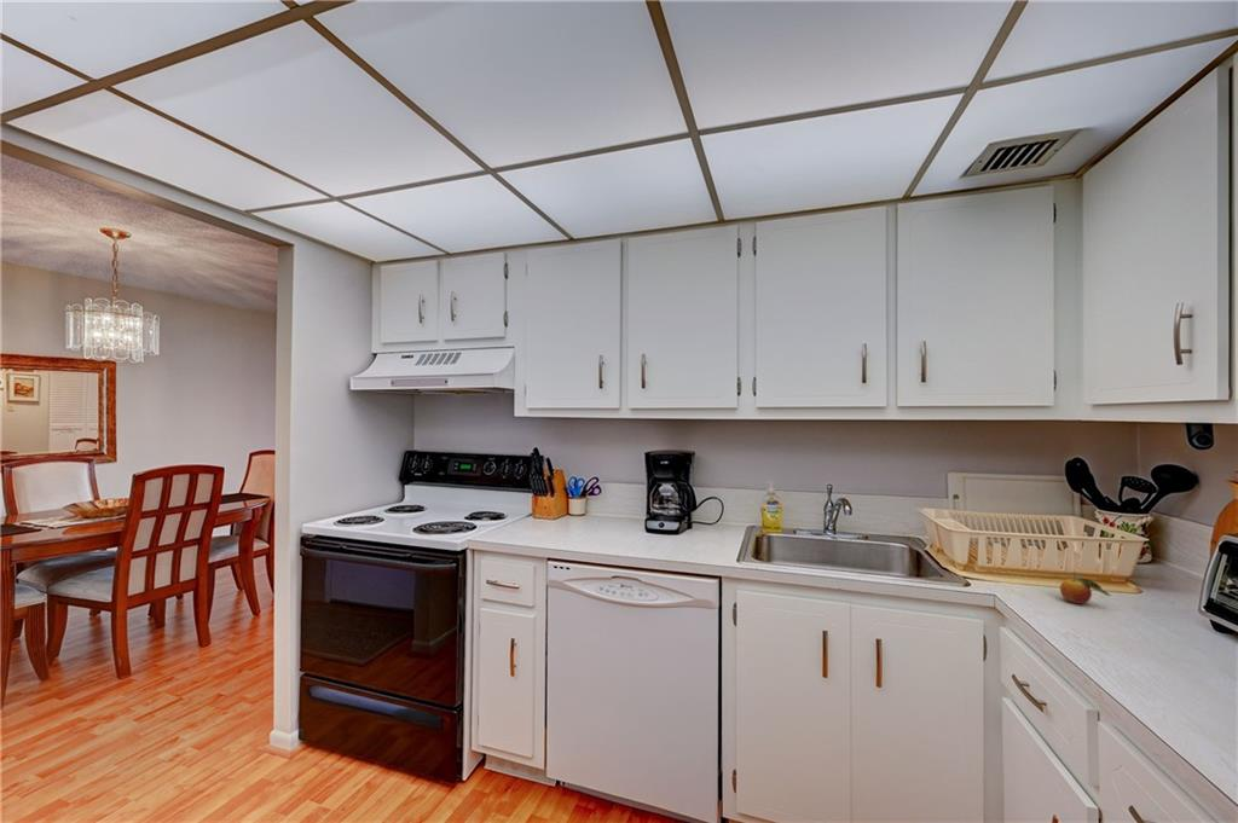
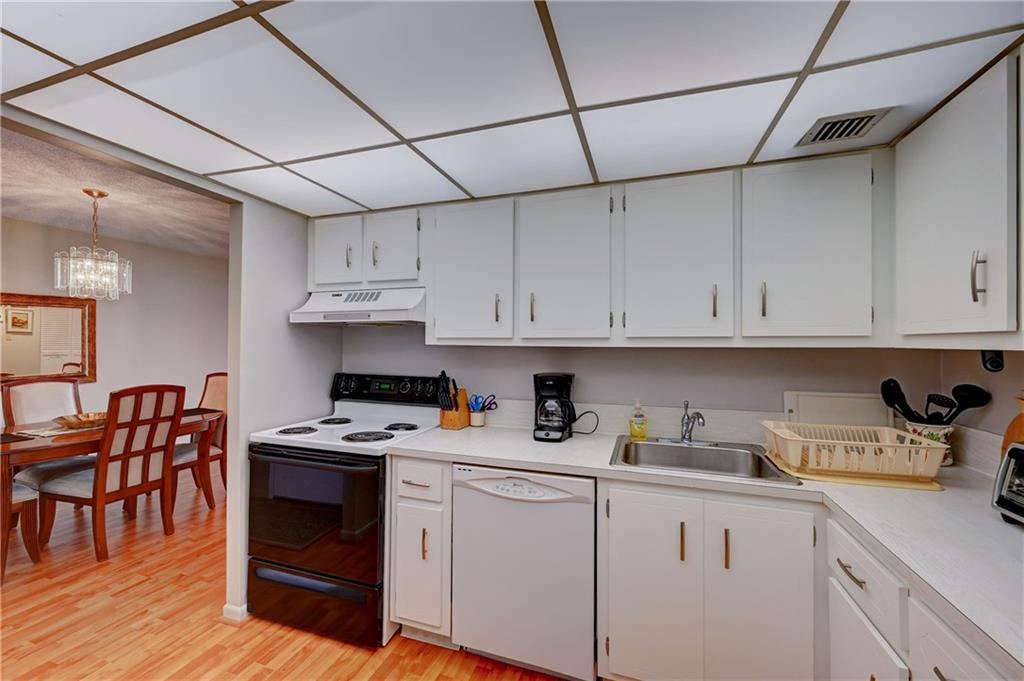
- fruit (1084, 587)
